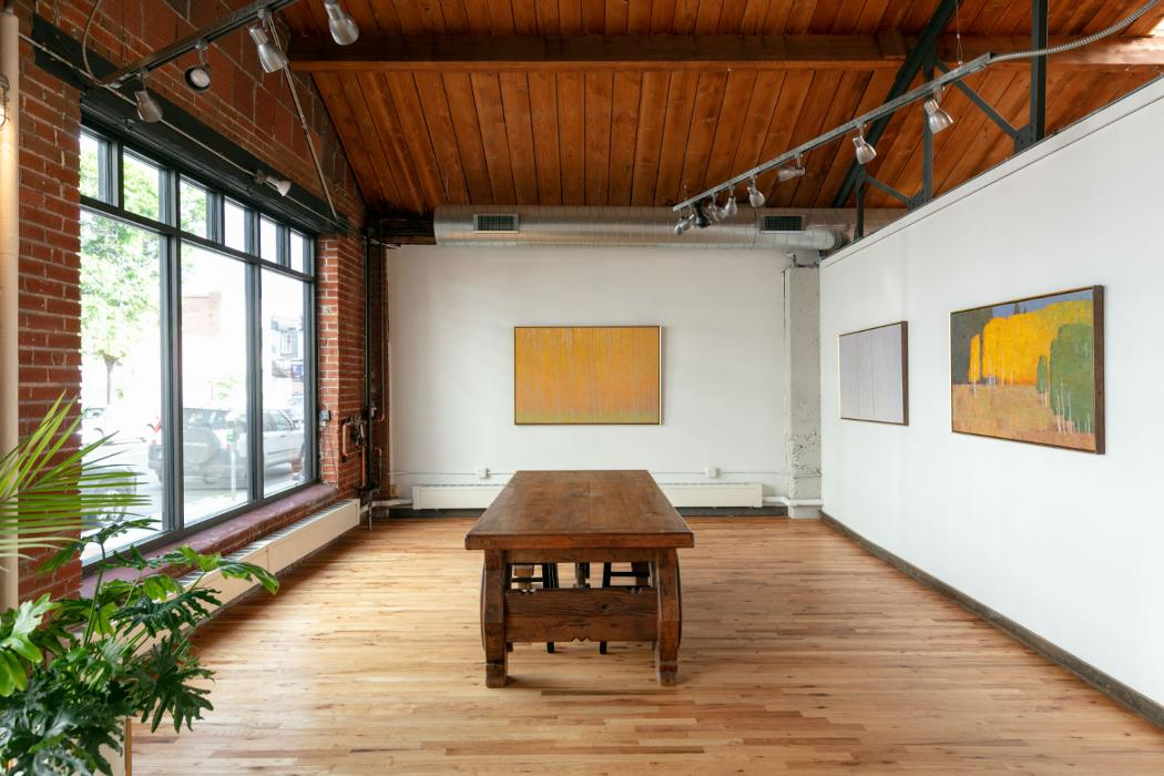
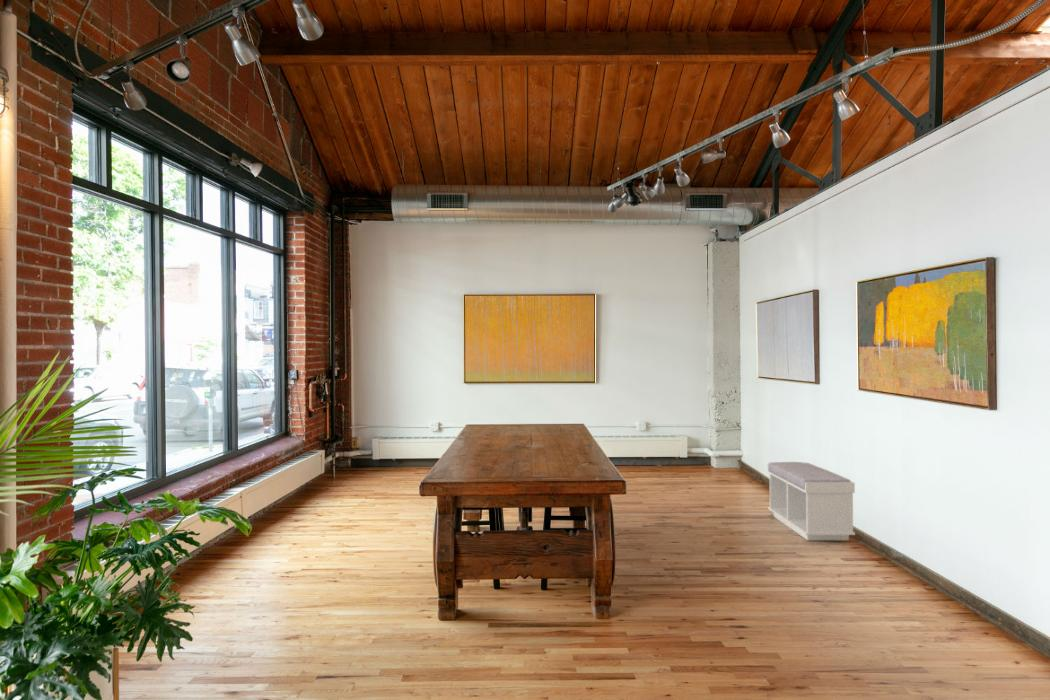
+ bench (807, 498)
